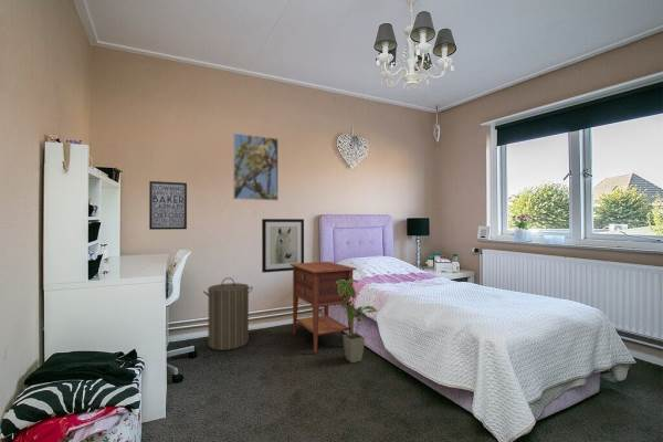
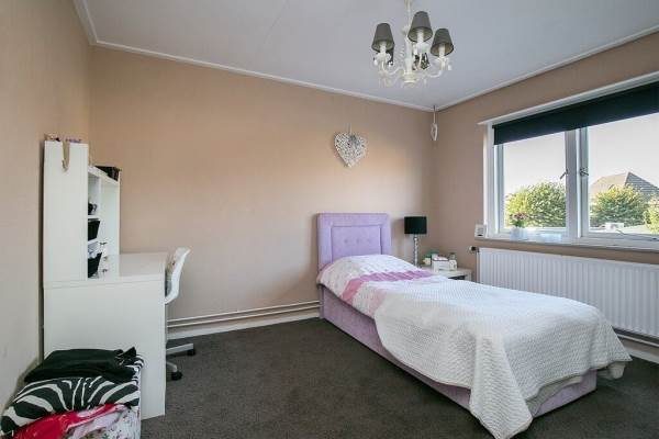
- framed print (256, 168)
- nightstand (322, 302)
- wall art (168, 206)
- wall art (283, 244)
- laundry hamper (229, 309)
- house plant (351, 320)
